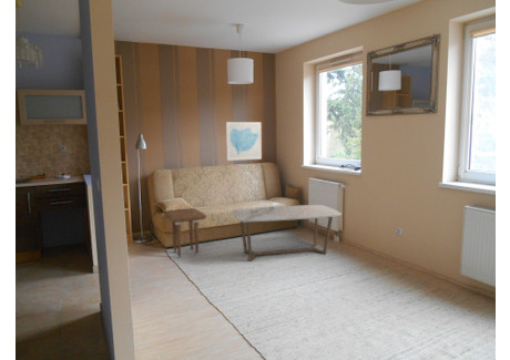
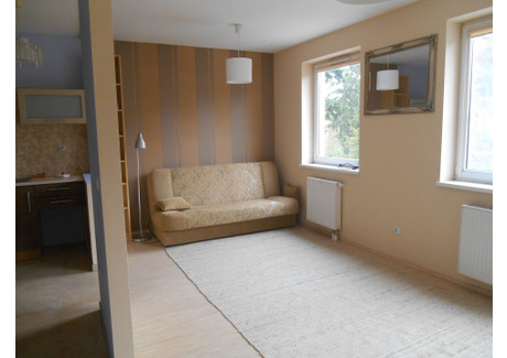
- side table (180, 233)
- coffee table (285, 219)
- wall art (244, 141)
